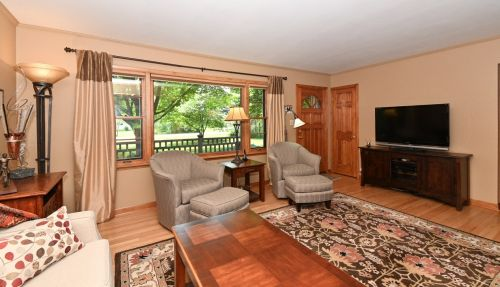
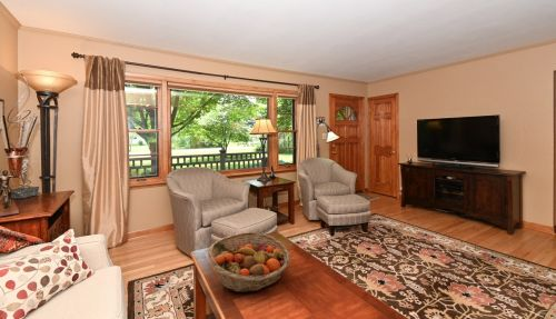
+ fruit basket (250, 259)
